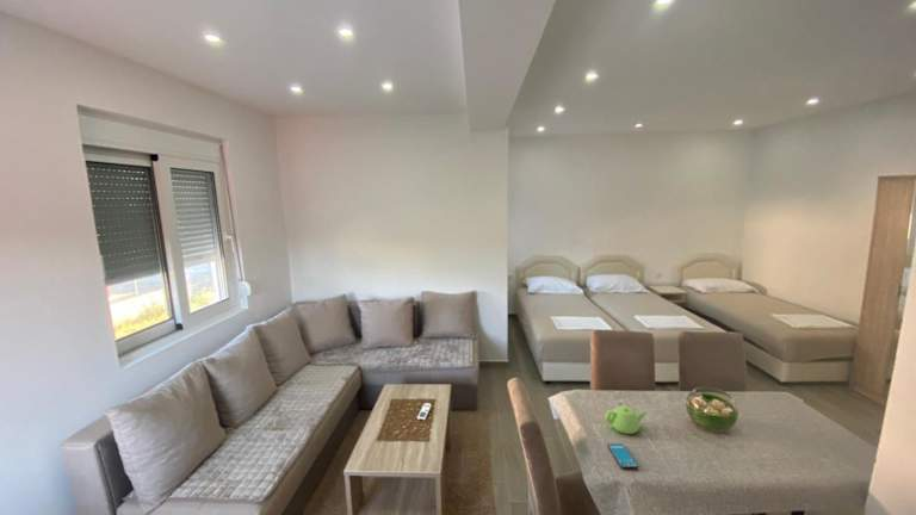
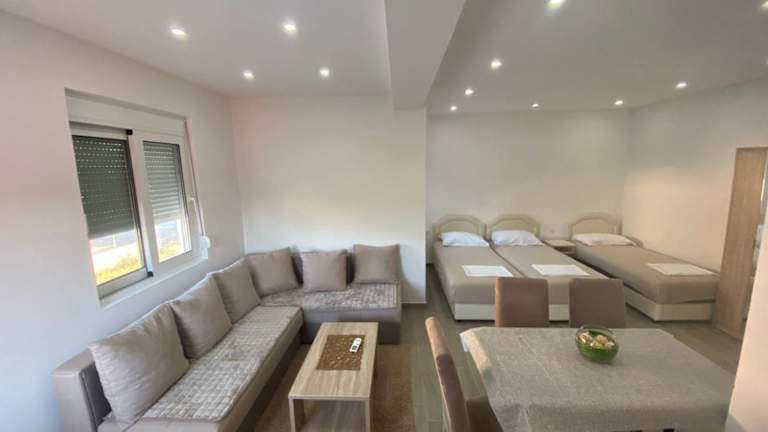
- teapot (625, 416)
- smartphone (621, 455)
